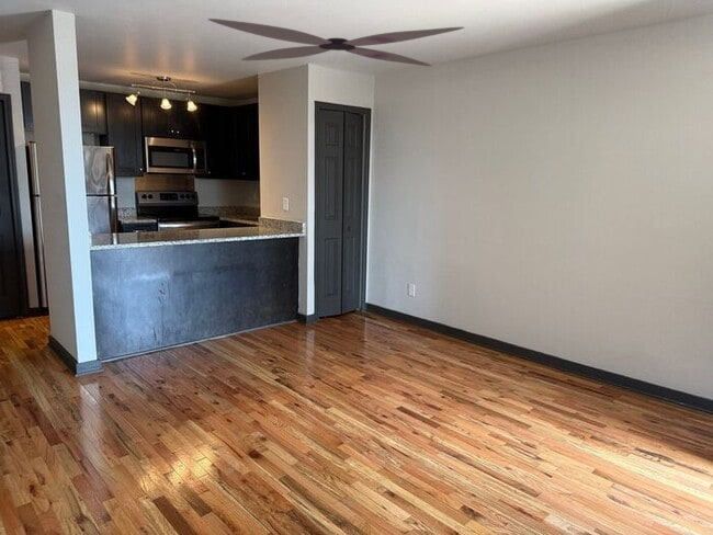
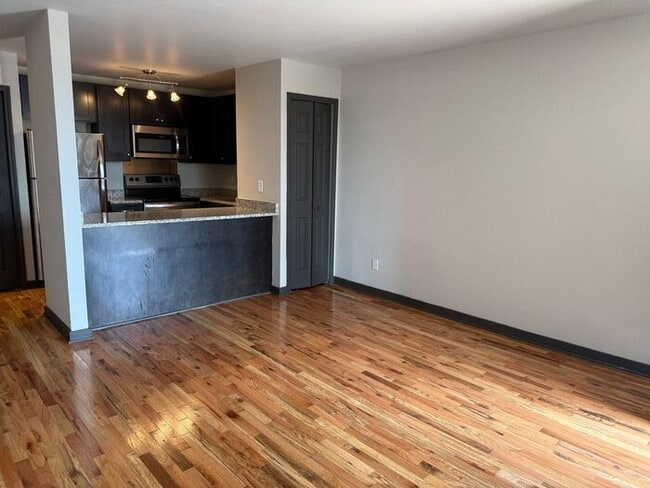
- ceiling fan (337, 43)
